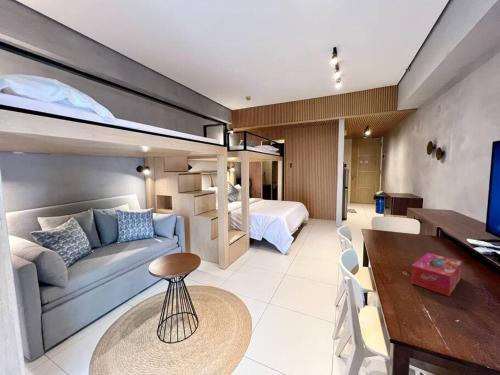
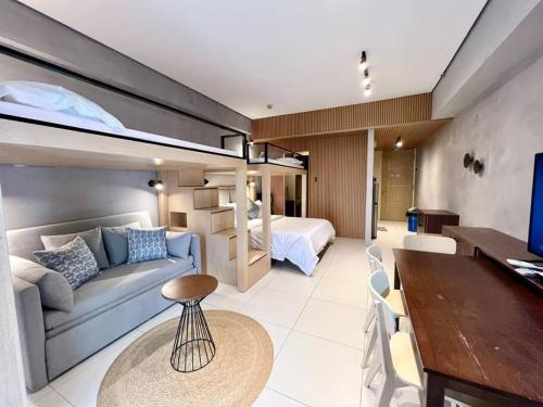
- tissue box (437, 271)
